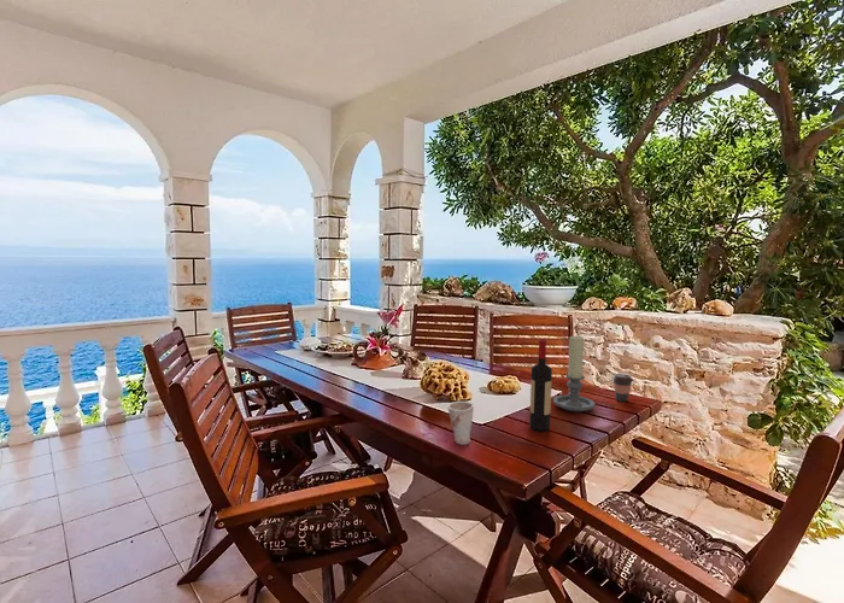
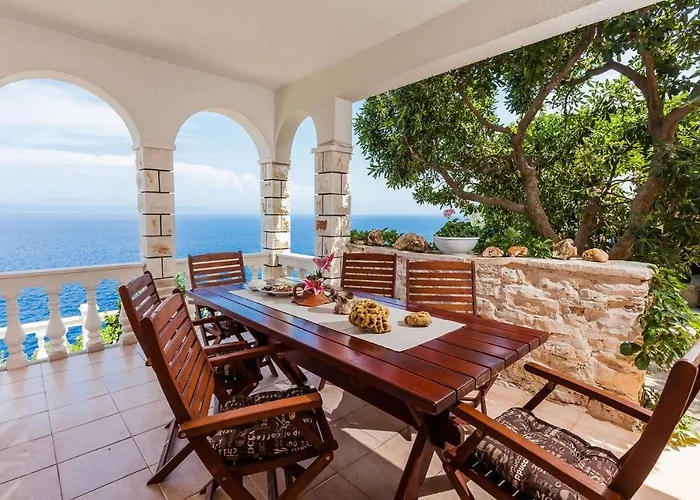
- coffee cup (622, 387)
- cup (459, 423)
- wine bottle (540, 384)
- candle holder (575, 370)
